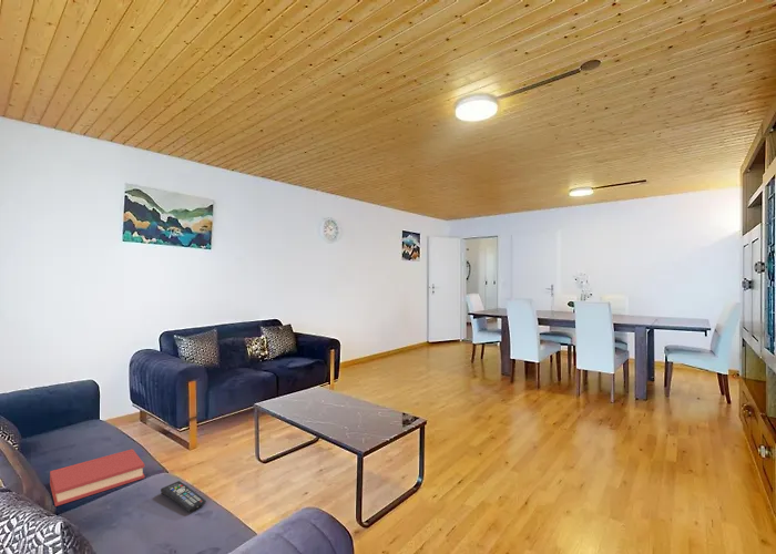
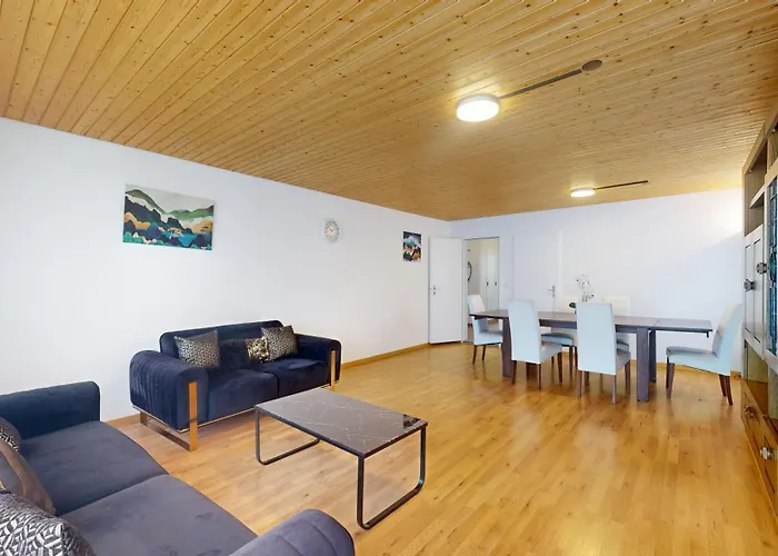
- remote control (182, 495)
- hardback book (98, 474)
